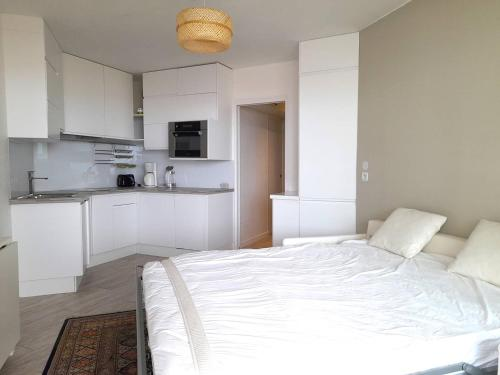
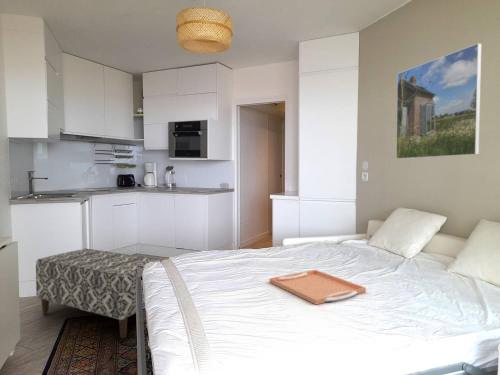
+ bench (100, 287)
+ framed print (433, 109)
+ serving tray (315, 284)
